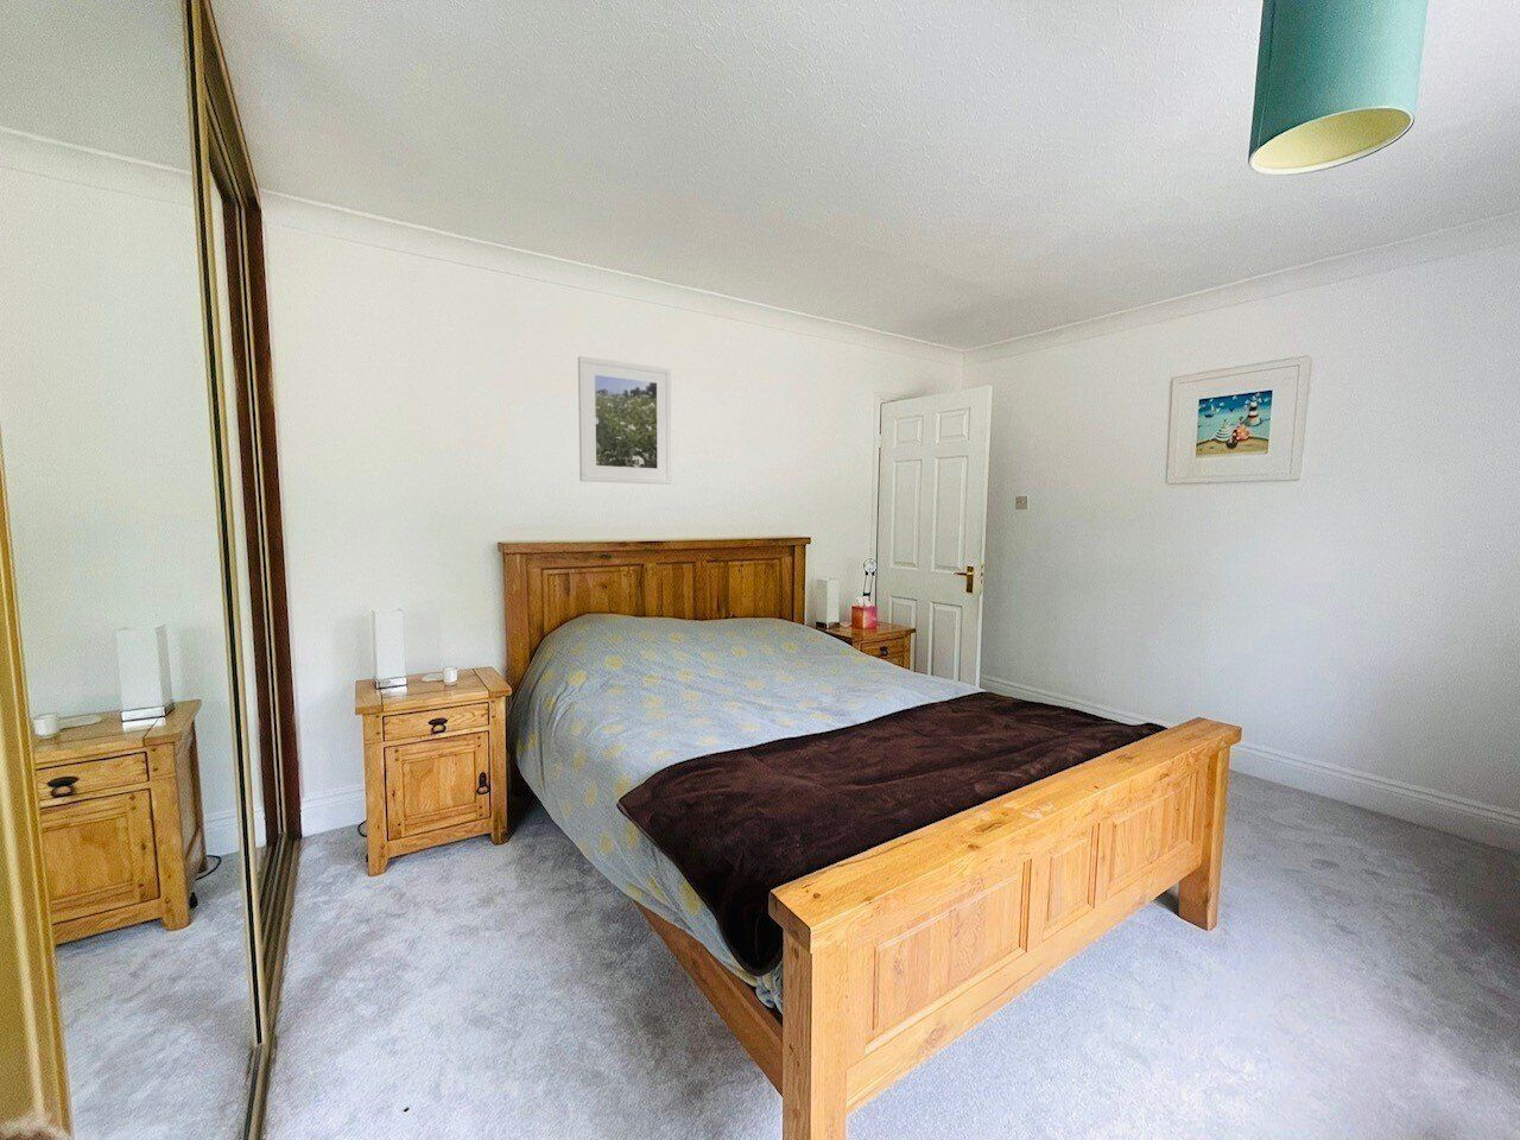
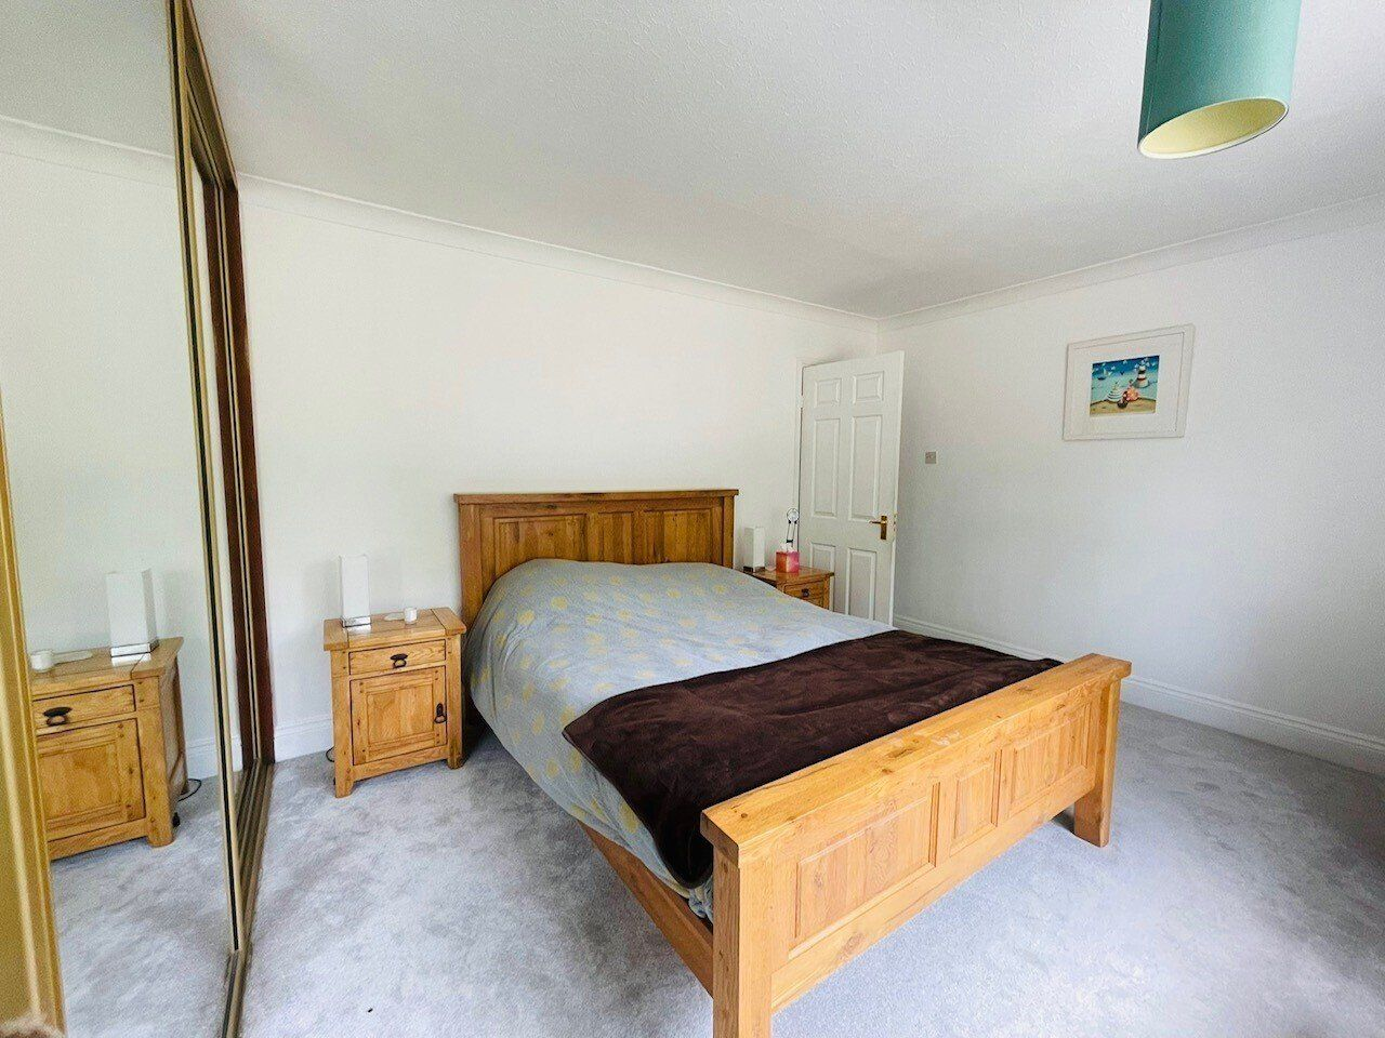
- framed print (626, 423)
